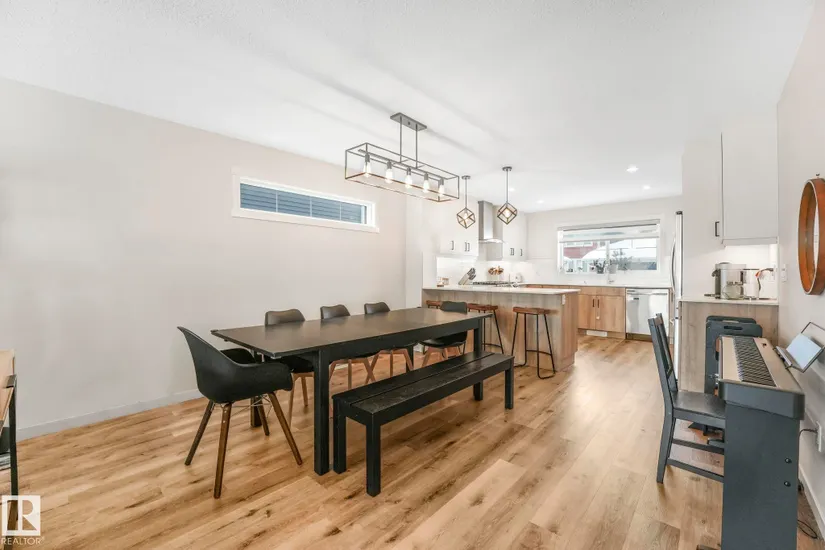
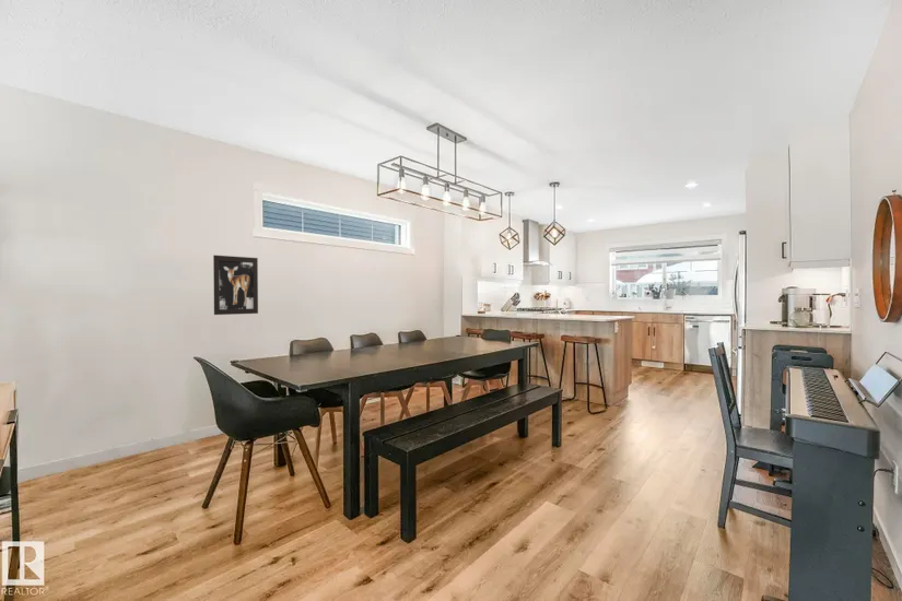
+ wall art (236, 285)
